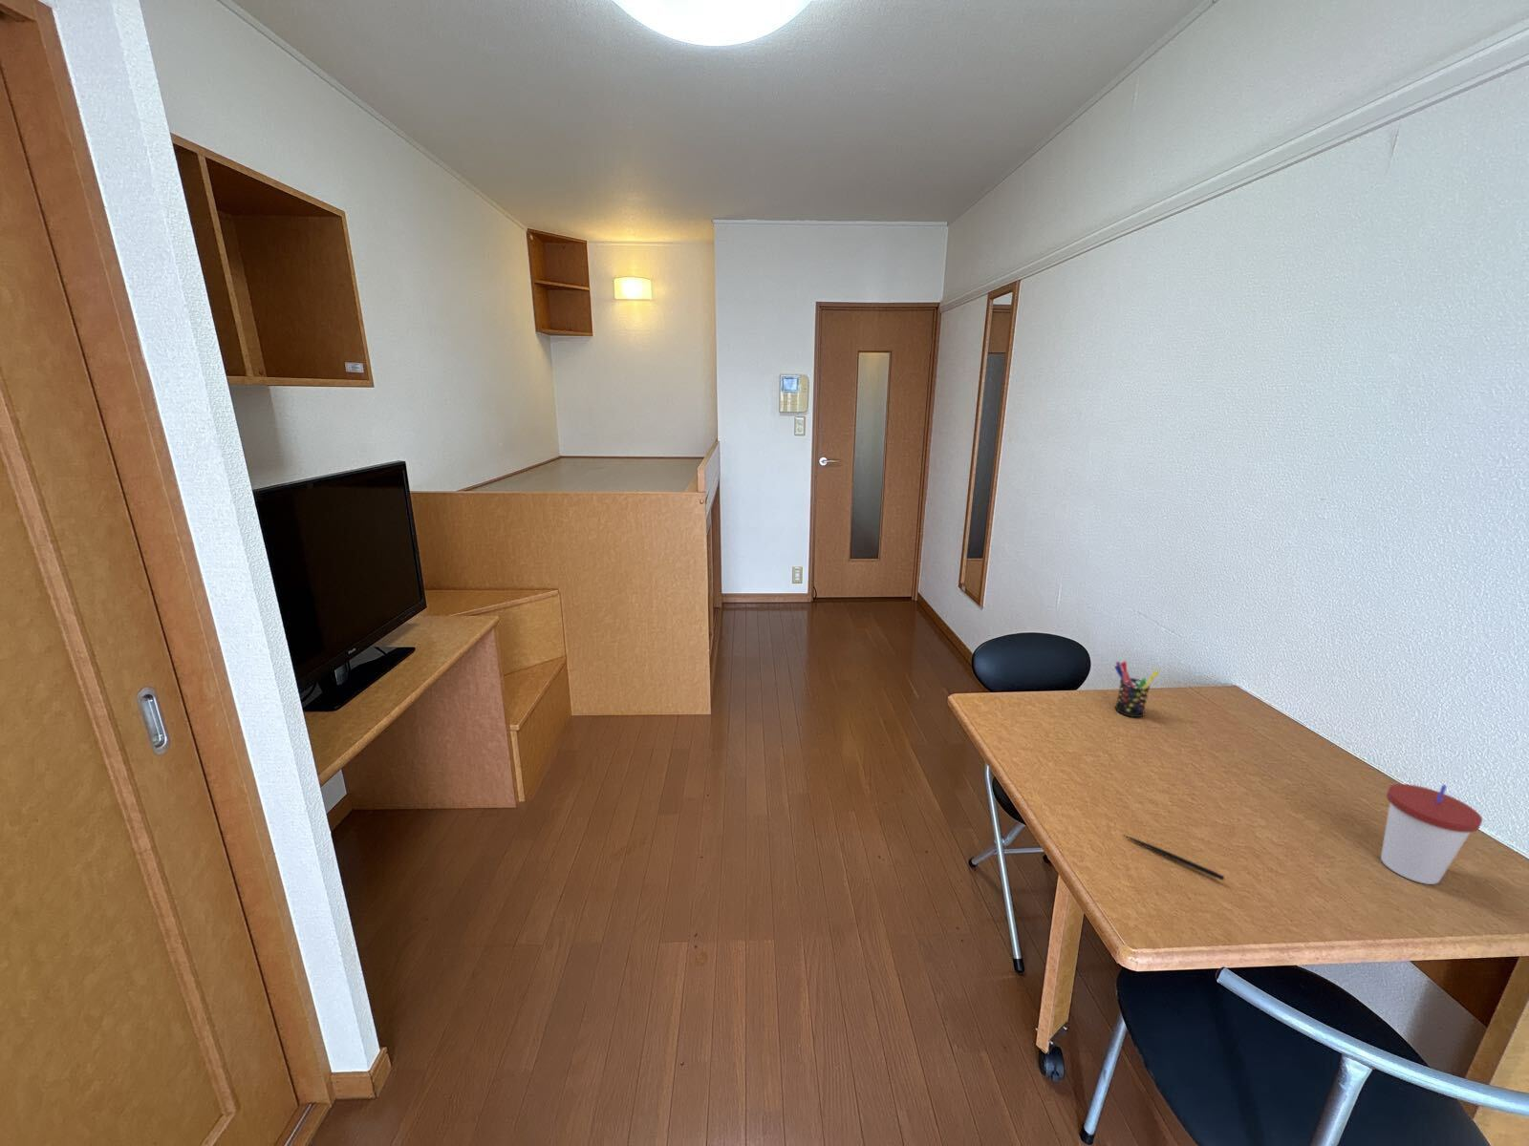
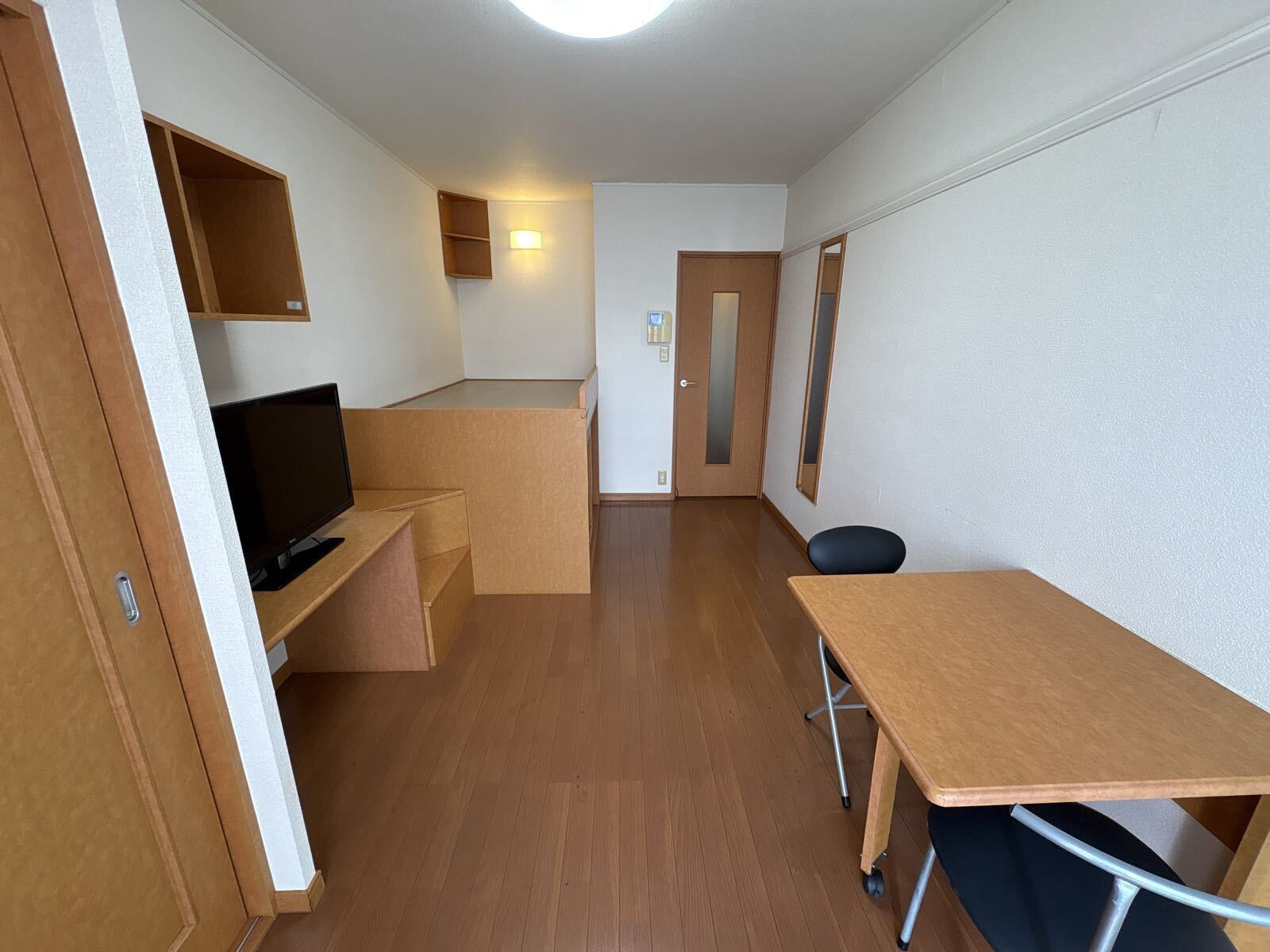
- pen holder (1133, 687)
- pen (1170, 855)
- cup (1424, 828)
